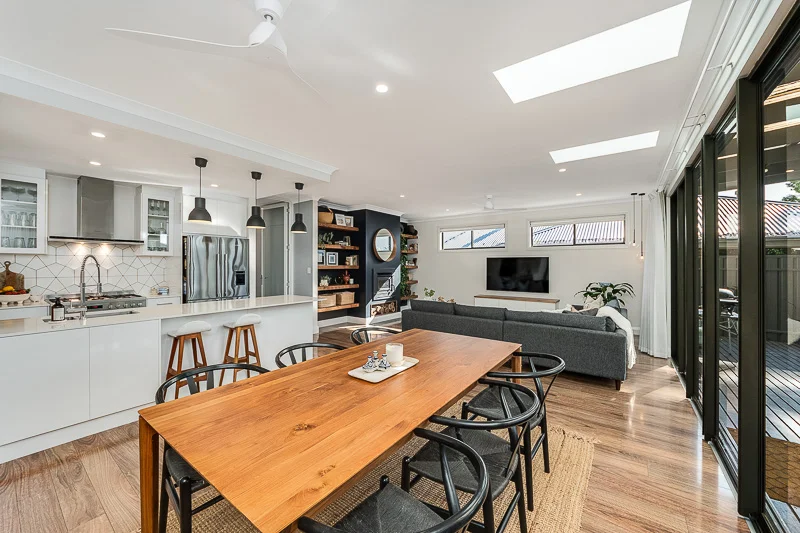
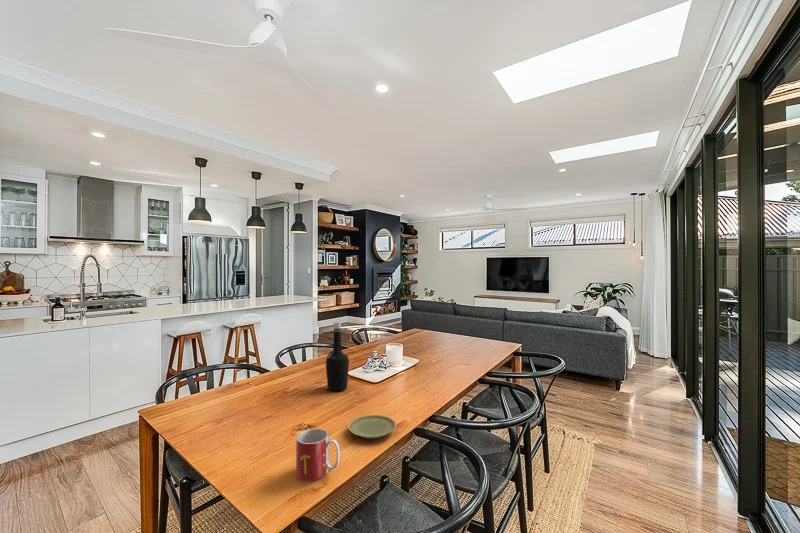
+ bottle (337, 355)
+ mug (318, 453)
+ plate (372, 428)
